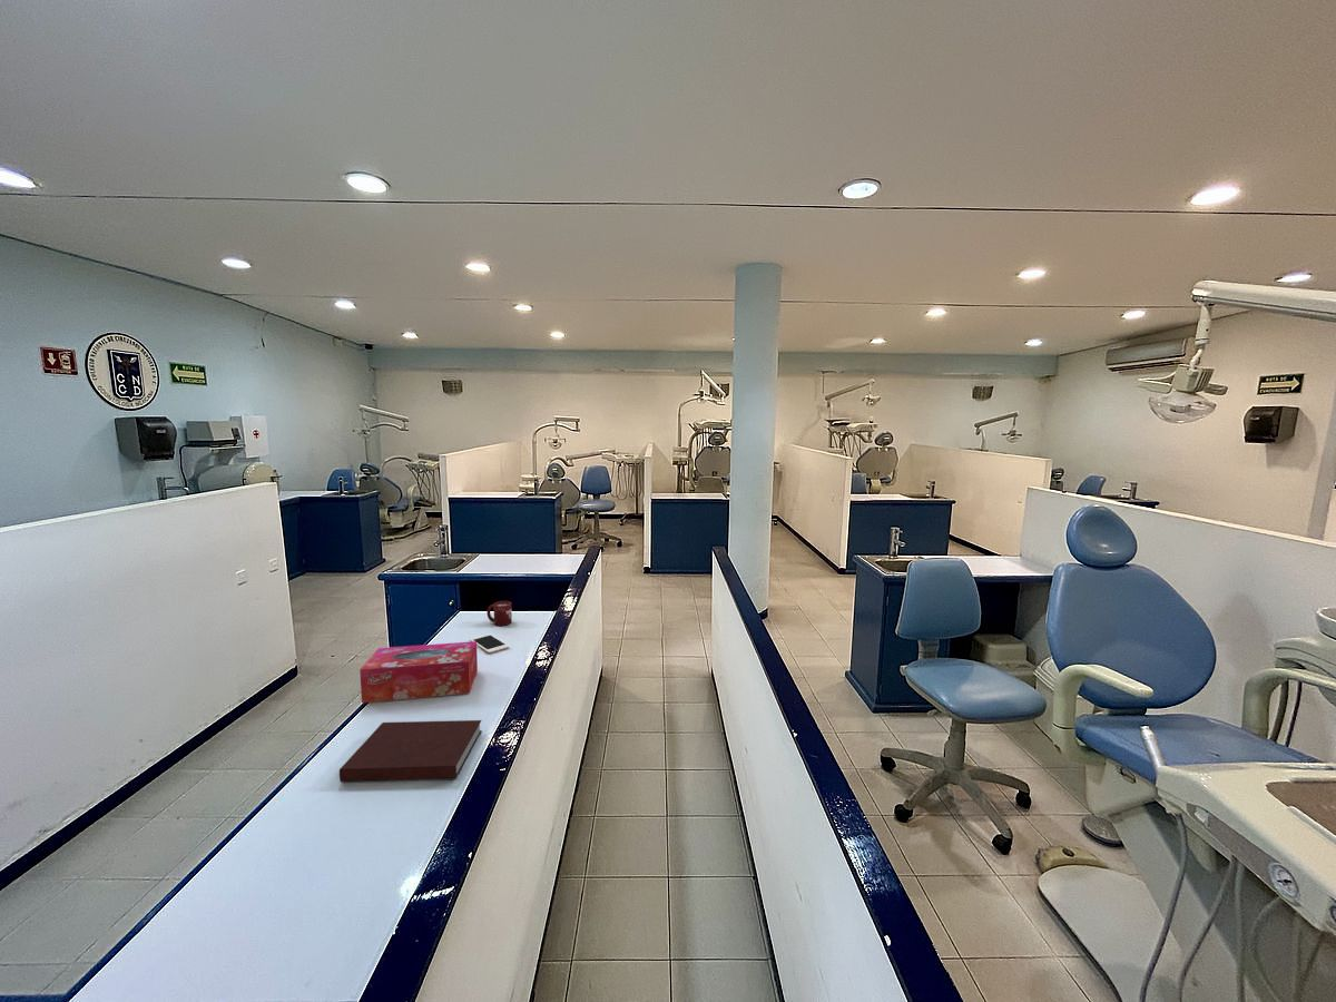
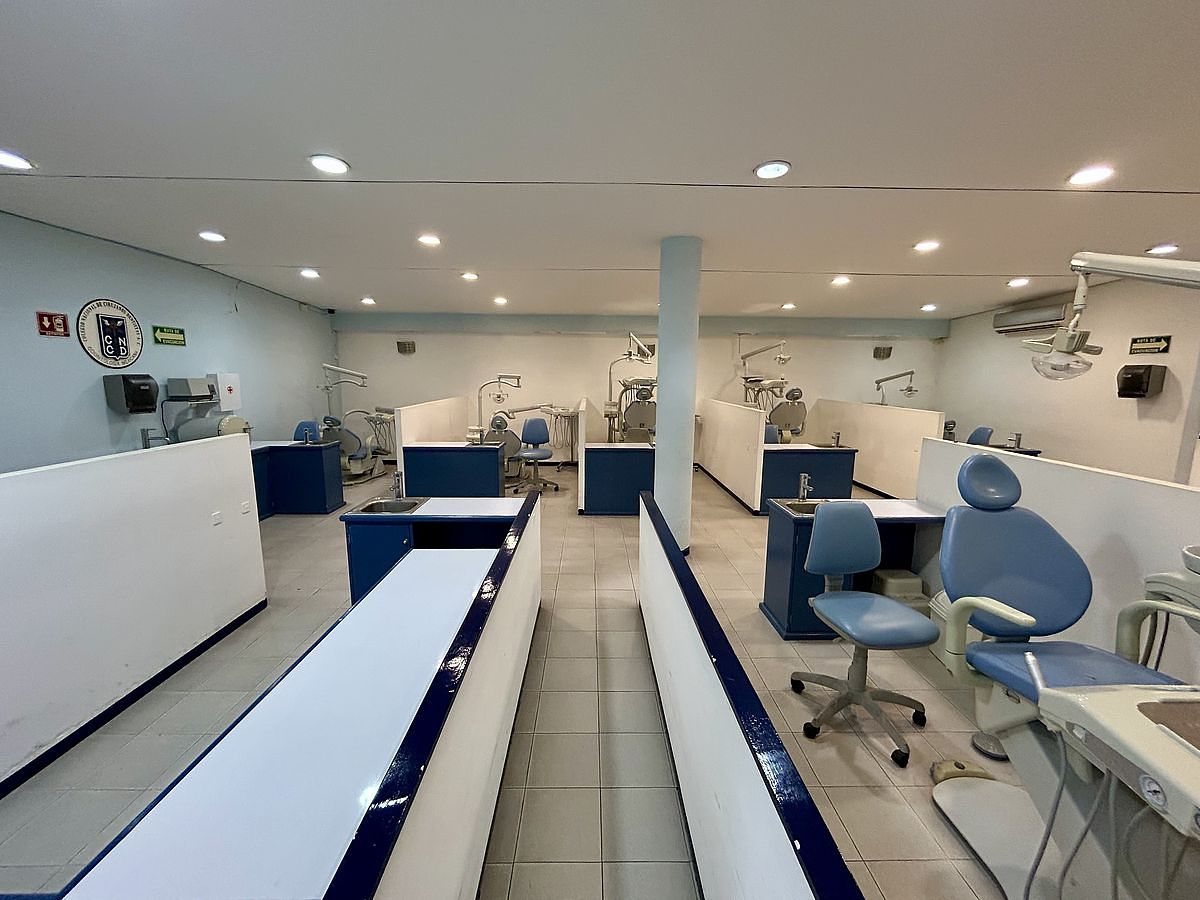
- tissue box (422, 669)
- cell phone (489, 642)
- cup (499, 612)
- notebook (416, 748)
